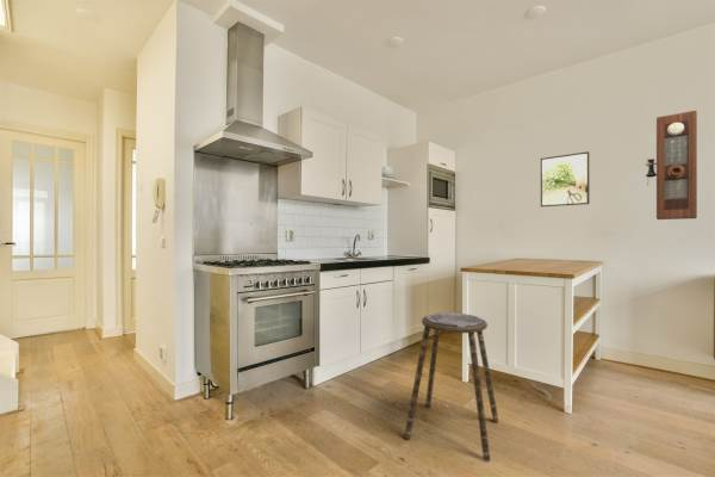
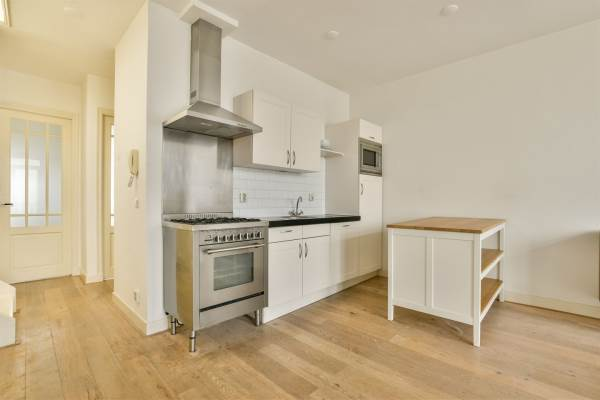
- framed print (564, 180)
- pendulum clock (670, 167)
- stool (434, 373)
